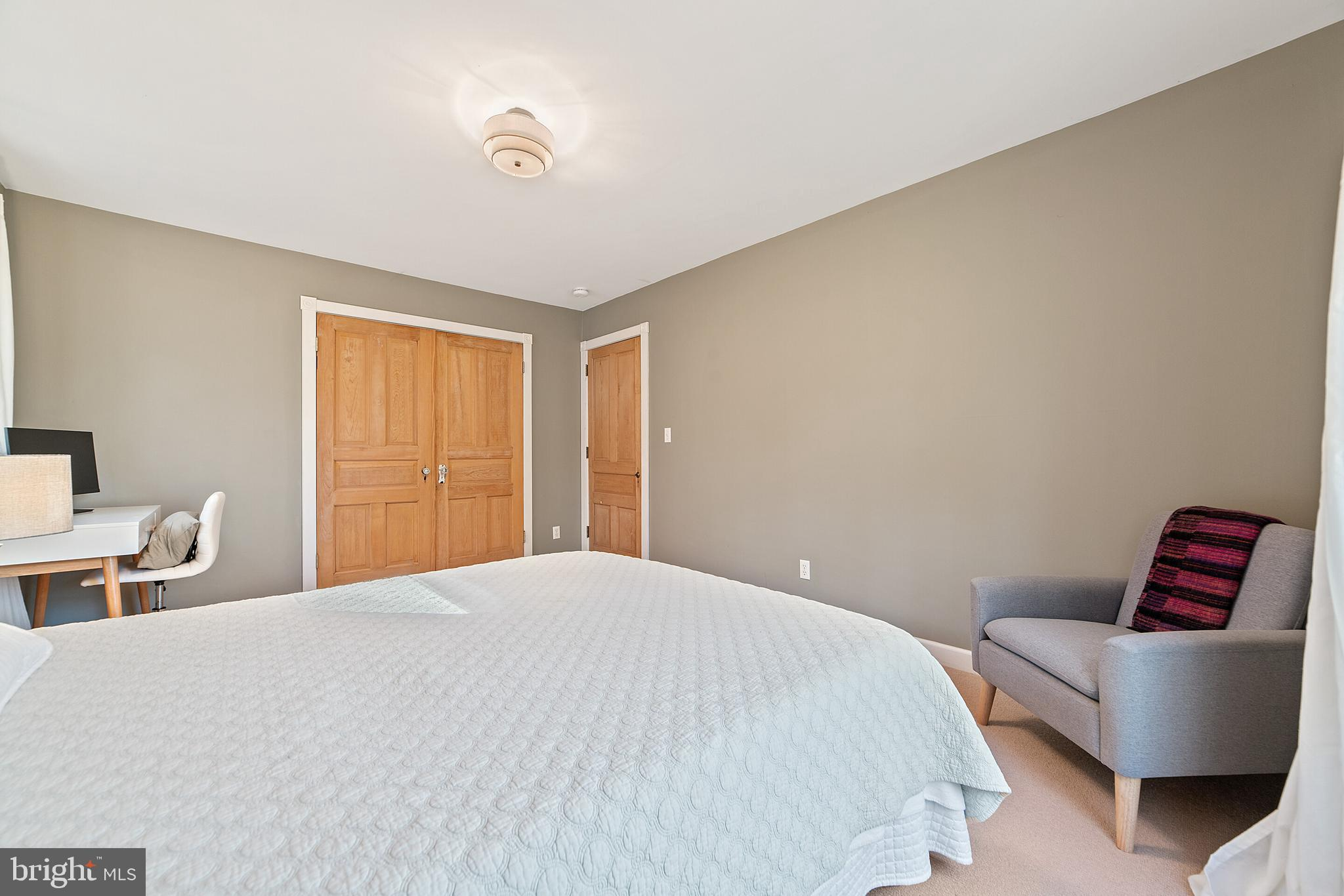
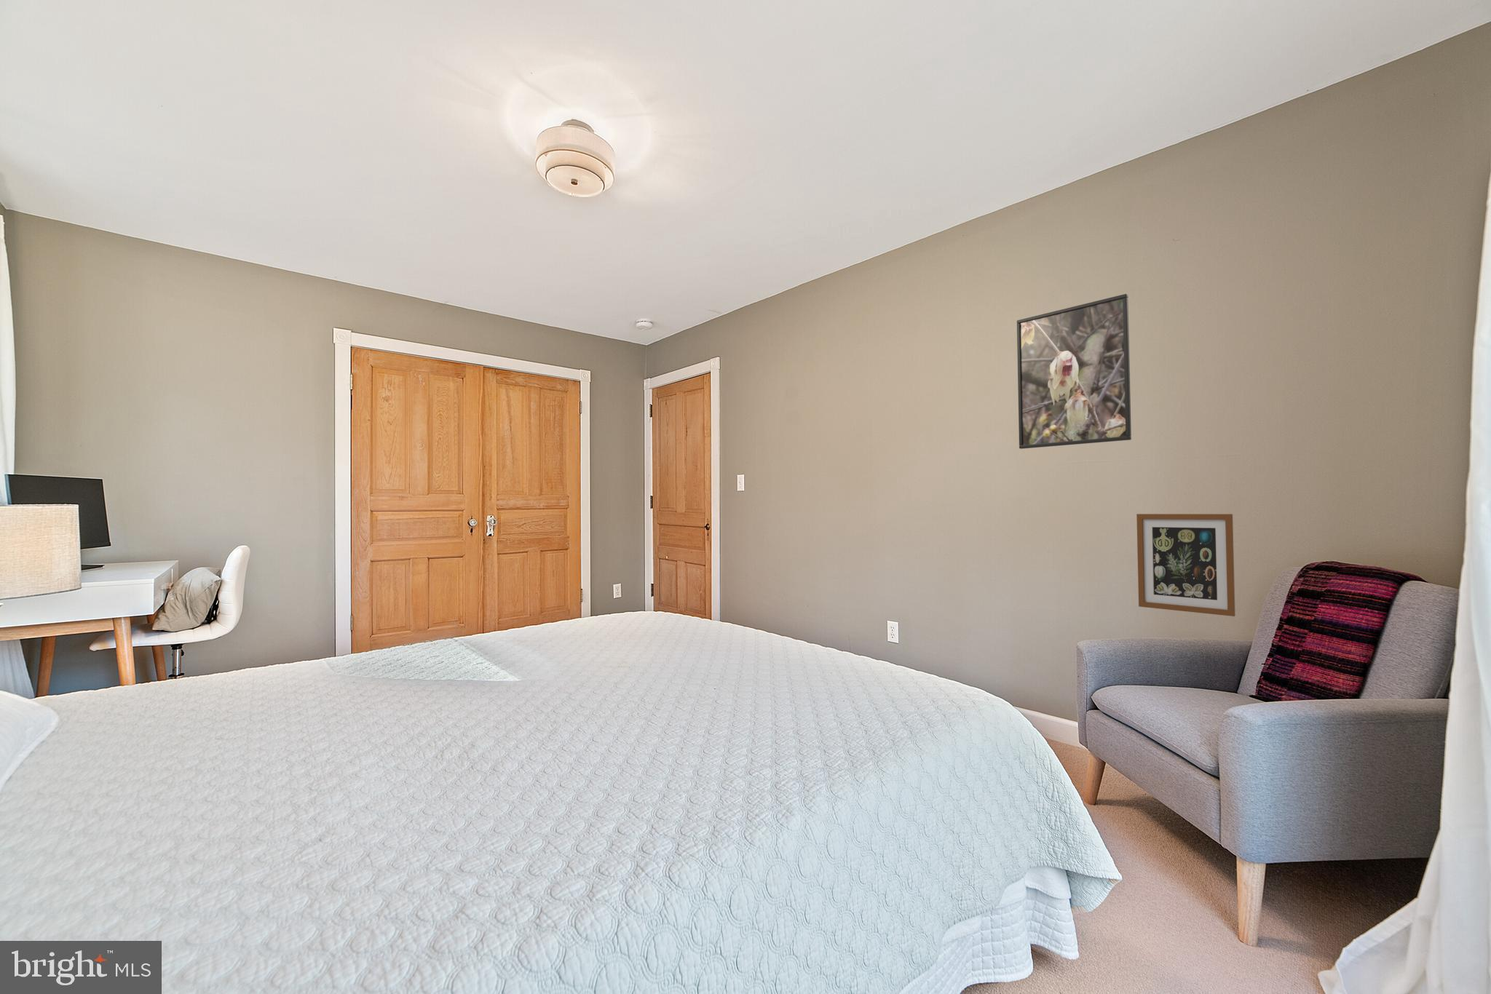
+ wall art (1183, 561)
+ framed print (1071, 376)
